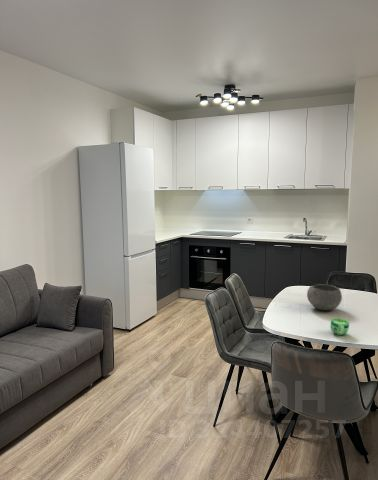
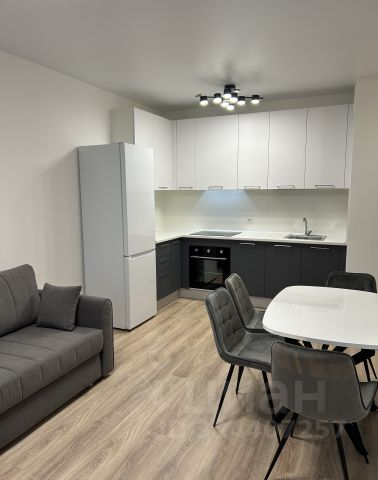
- cup (340, 328)
- bowl (324, 297)
